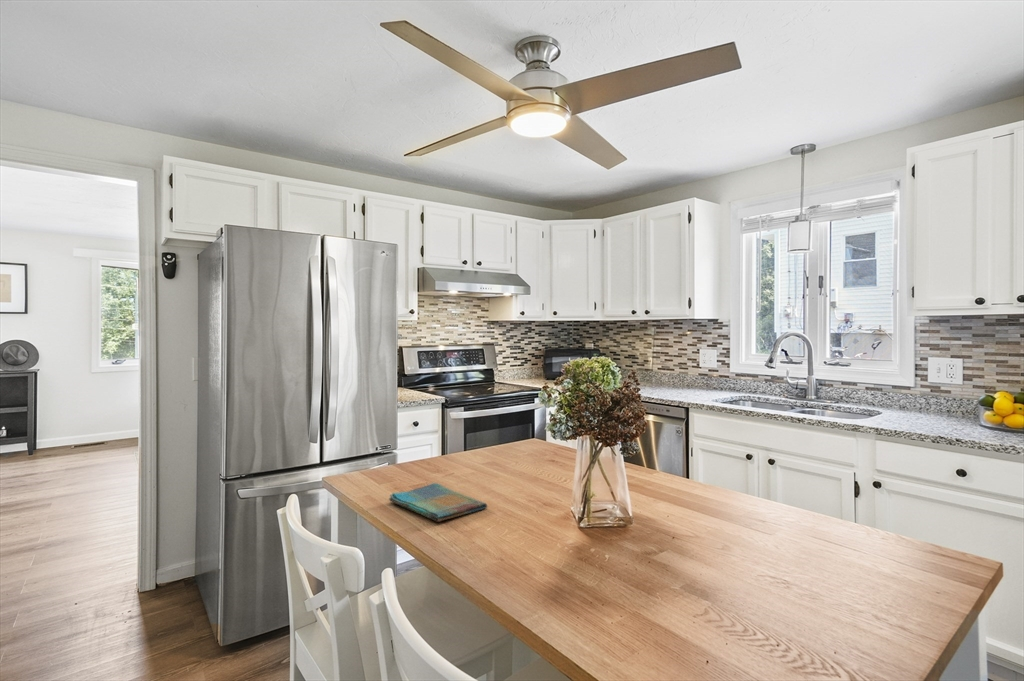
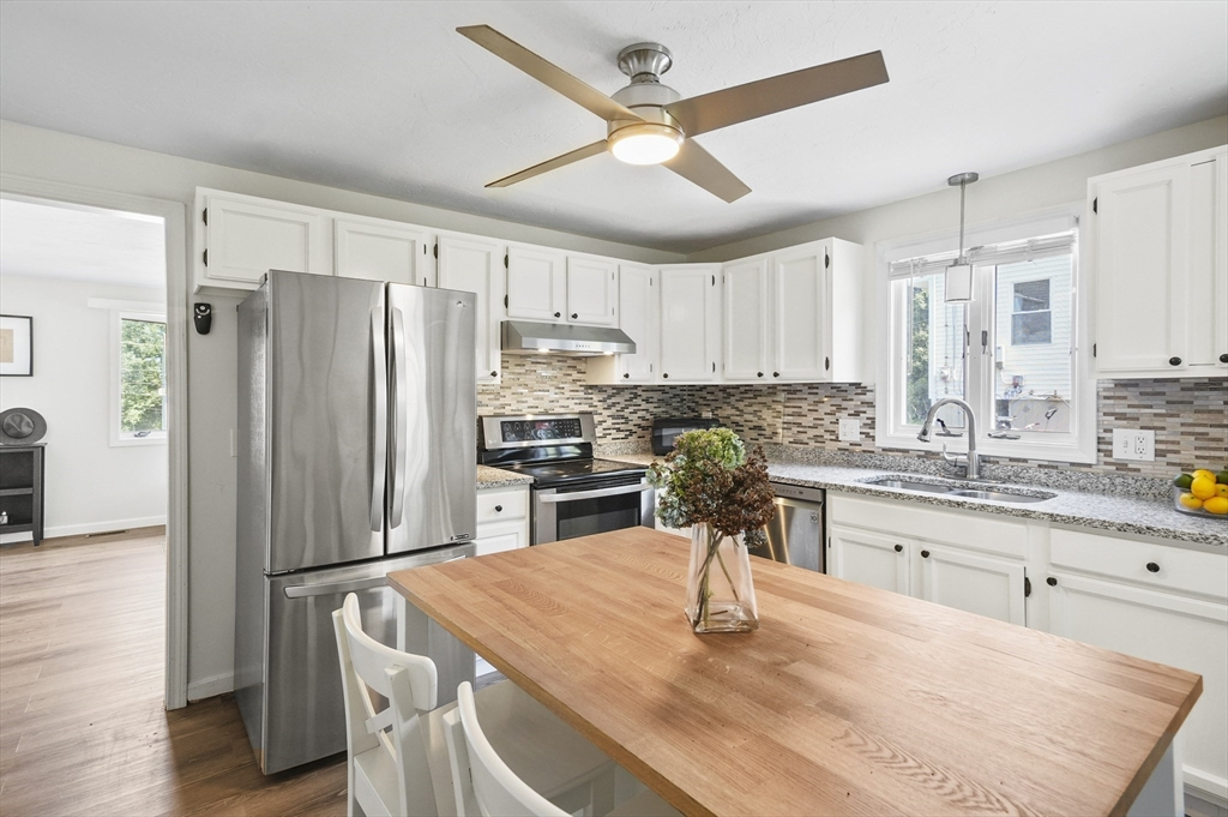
- dish towel (437, 500)
